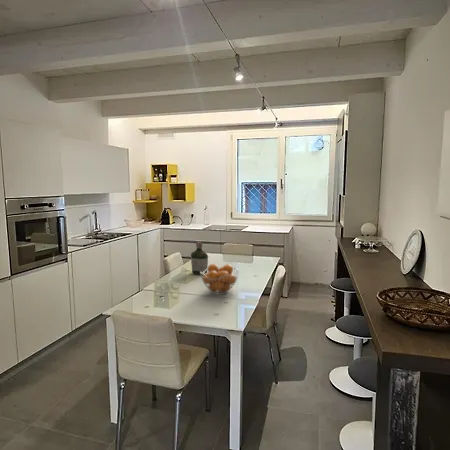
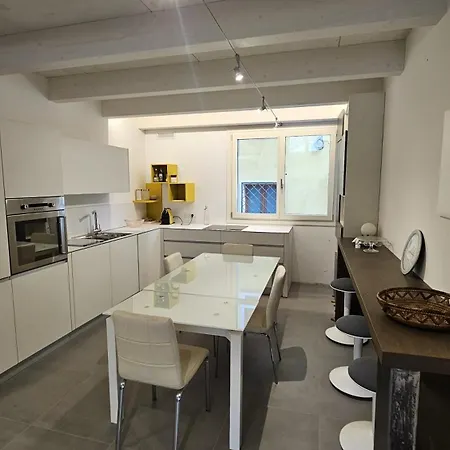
- fruit basket (219, 278)
- bottle (199, 257)
